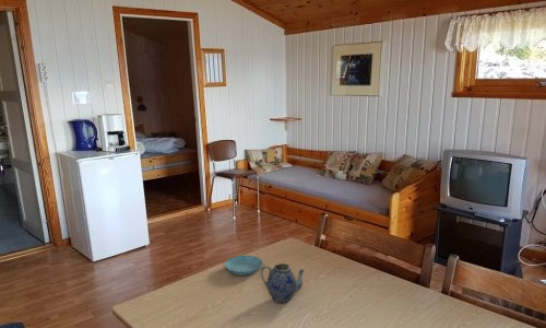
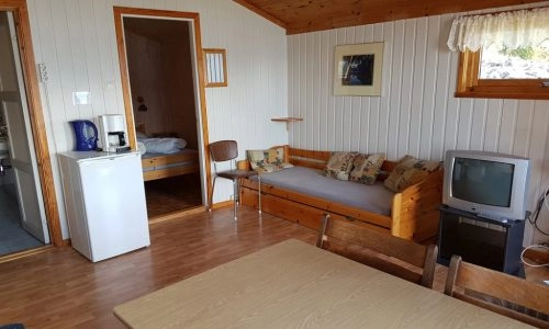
- teapot (283, 281)
- saucer (244, 266)
